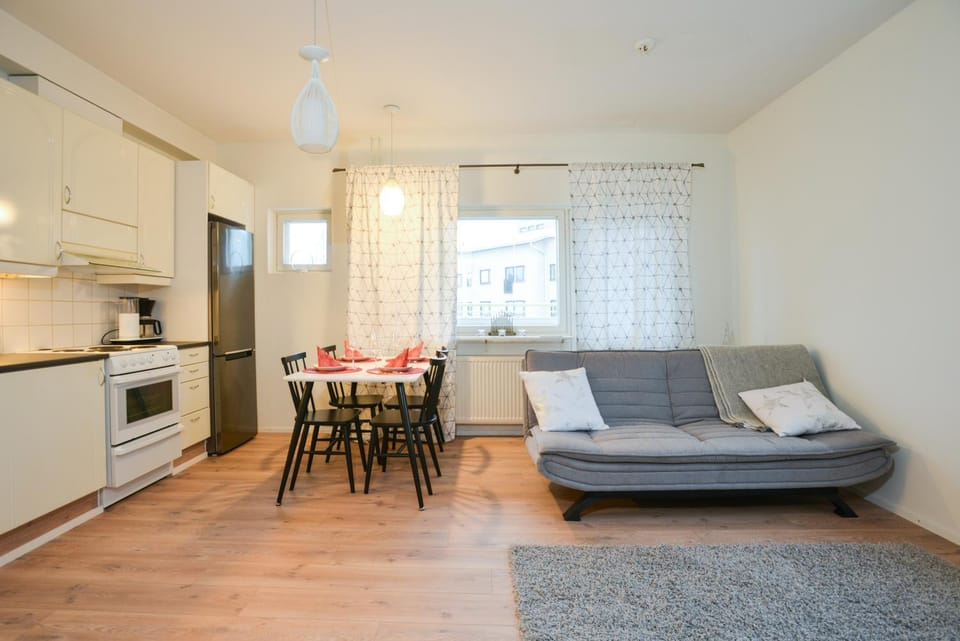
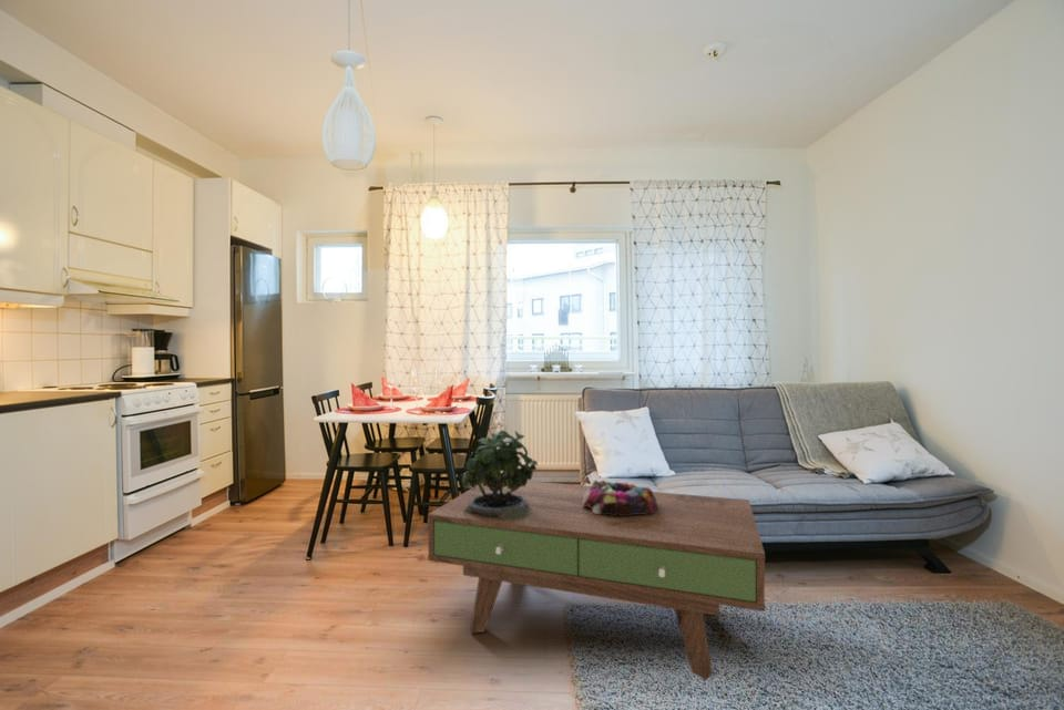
+ potted plant (500, 466)
+ coffee table (594, 563)
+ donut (618, 494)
